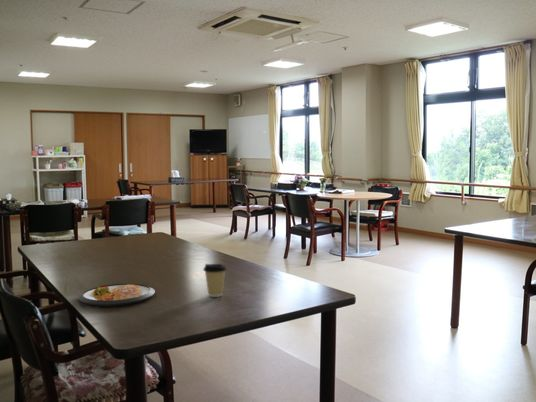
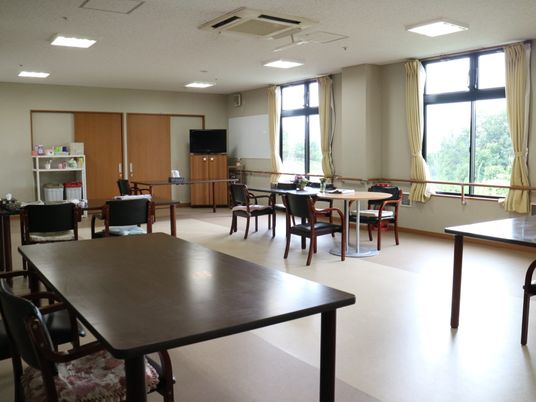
- coffee cup (215, 279)
- dish (117, 292)
